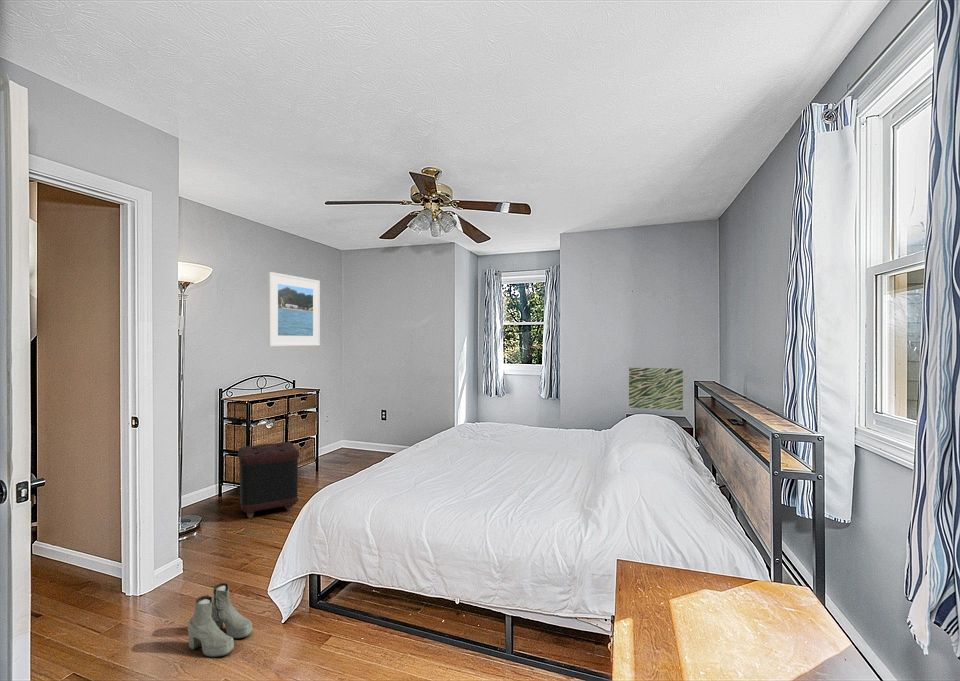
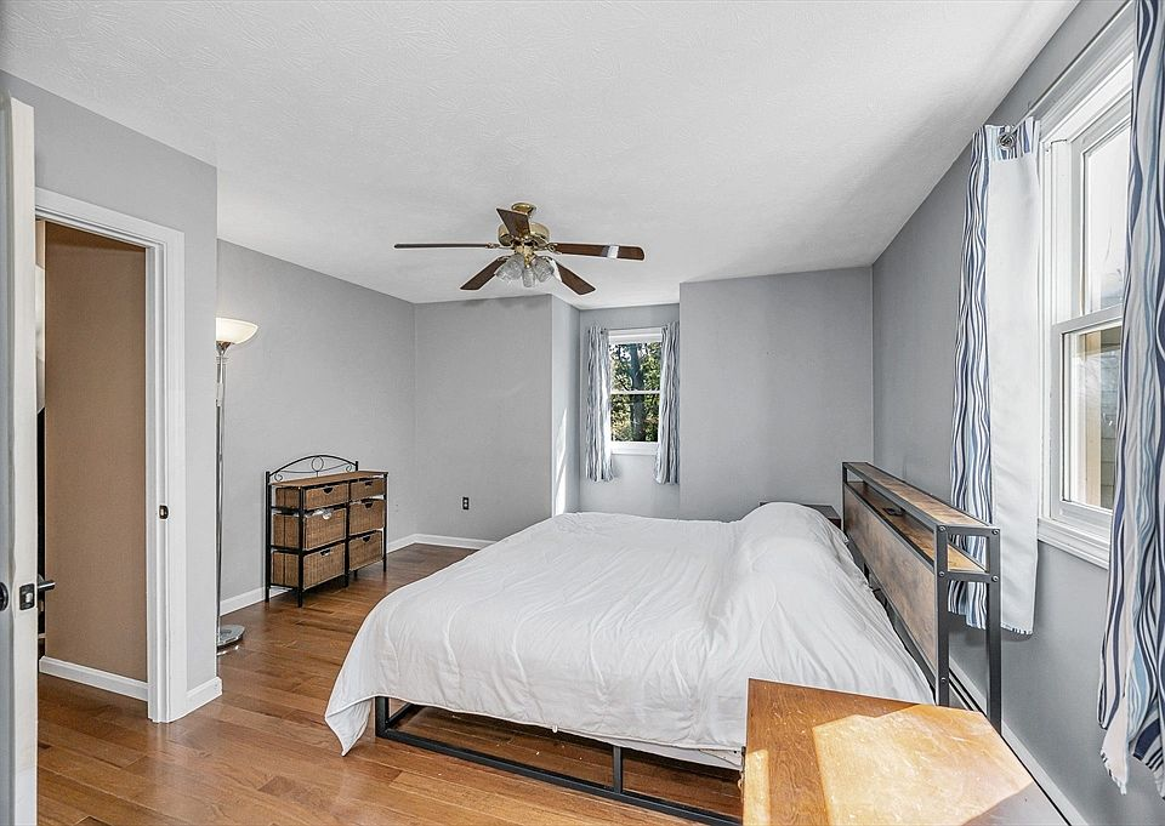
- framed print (295, 311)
- ottoman (268, 477)
- wall art (655, 388)
- boots (220, 616)
